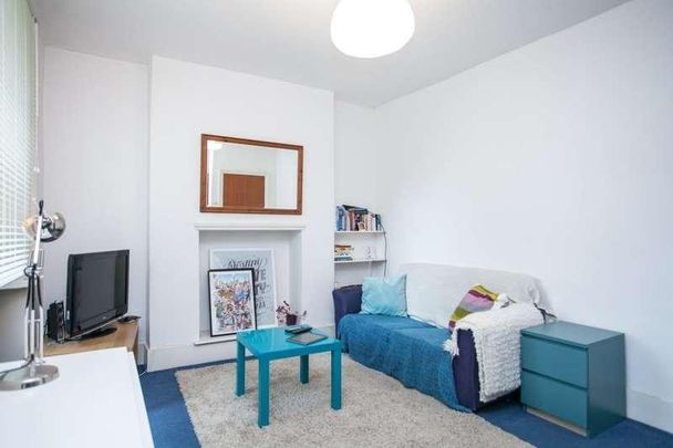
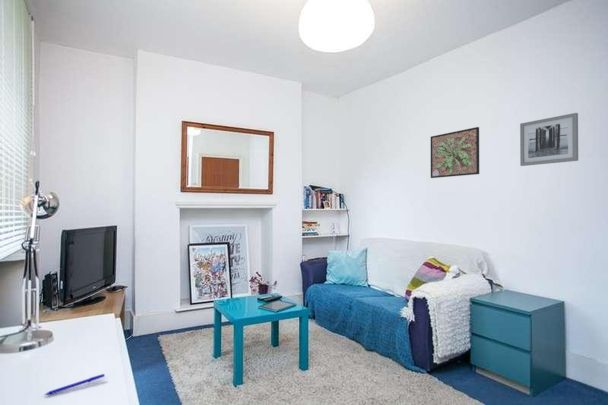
+ pen (75, 384)
+ wall art (547, 141)
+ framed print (453, 154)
